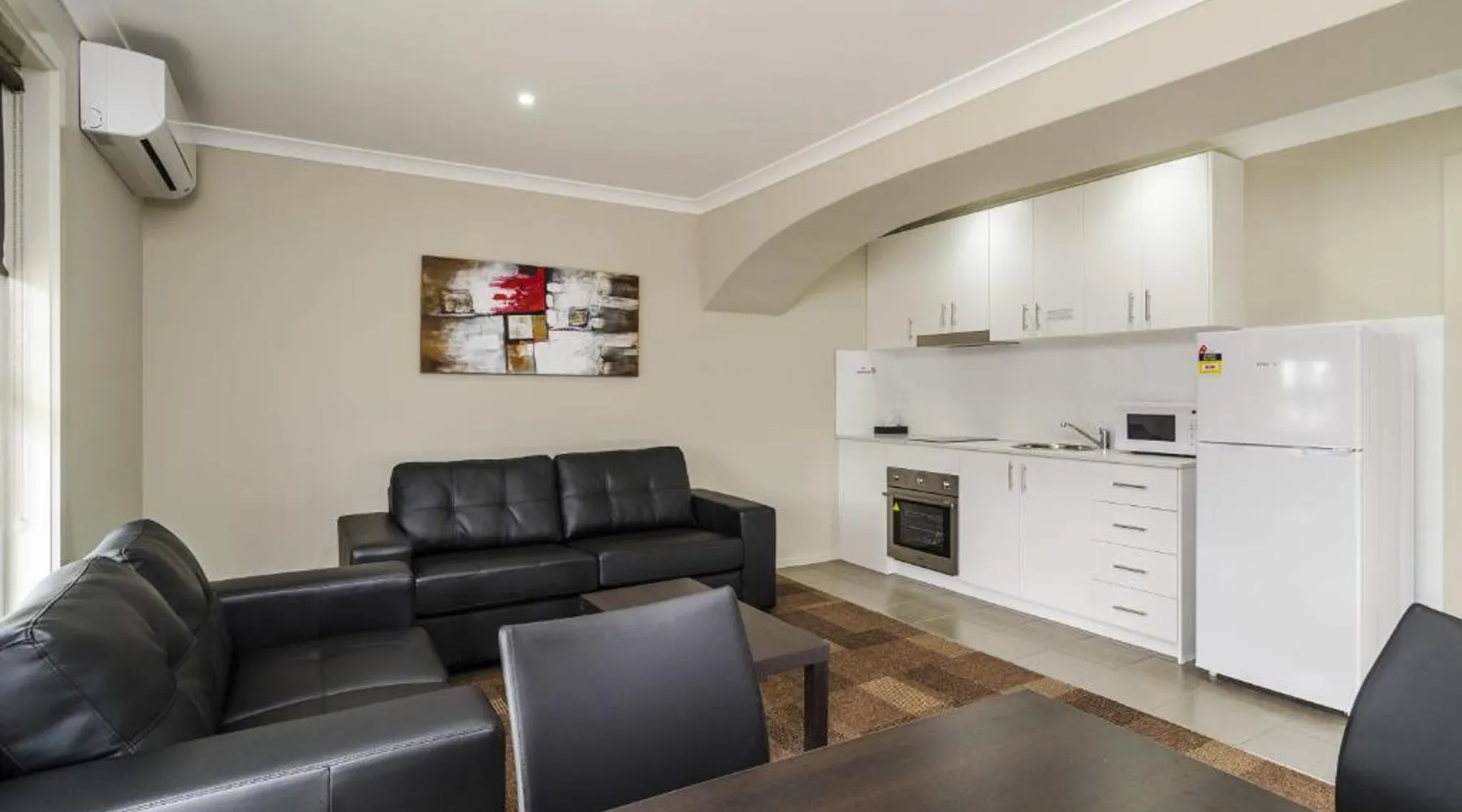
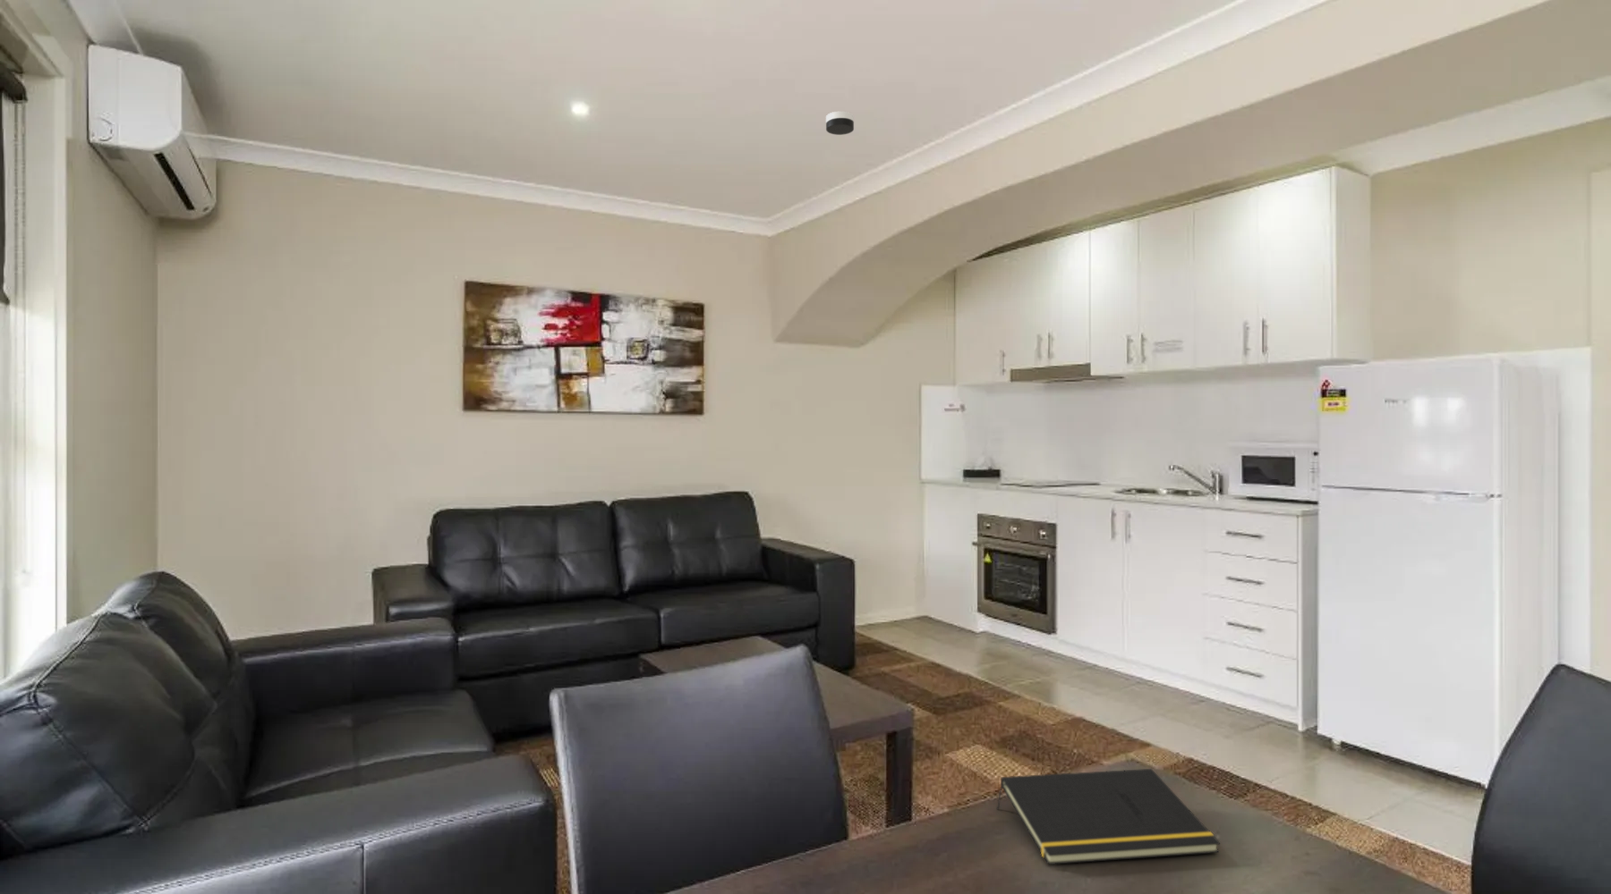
+ notepad (1103, 811)
+ smoke detector (840, 122)
